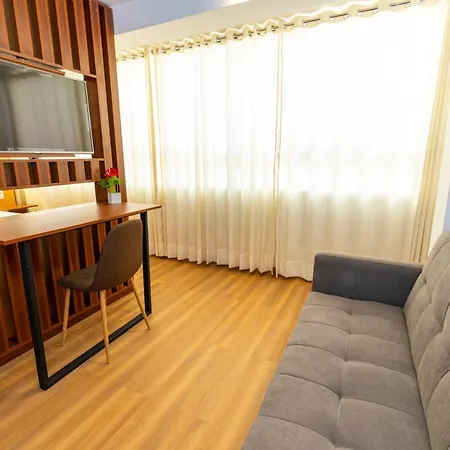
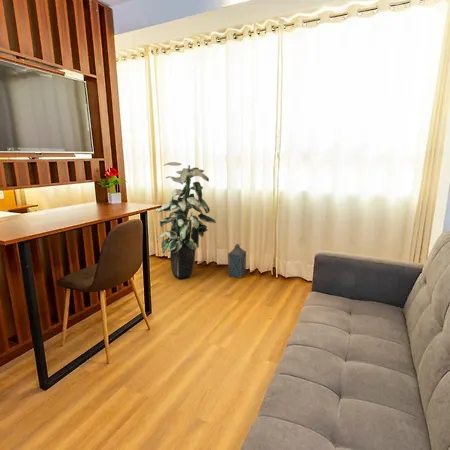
+ indoor plant (182, 220)
+ lantern (237, 259)
